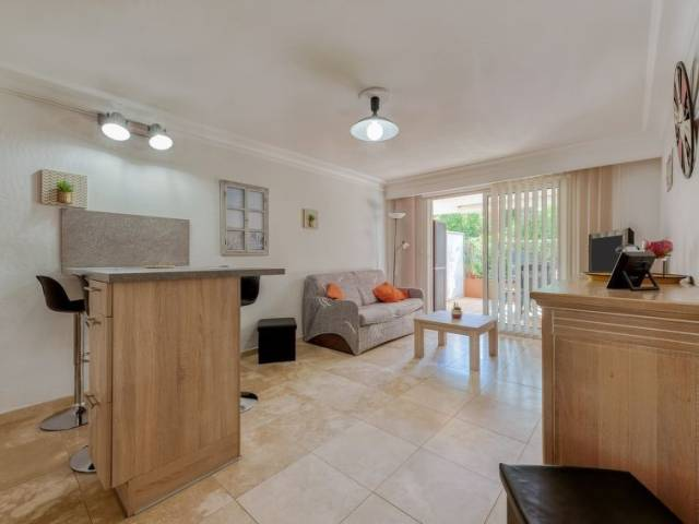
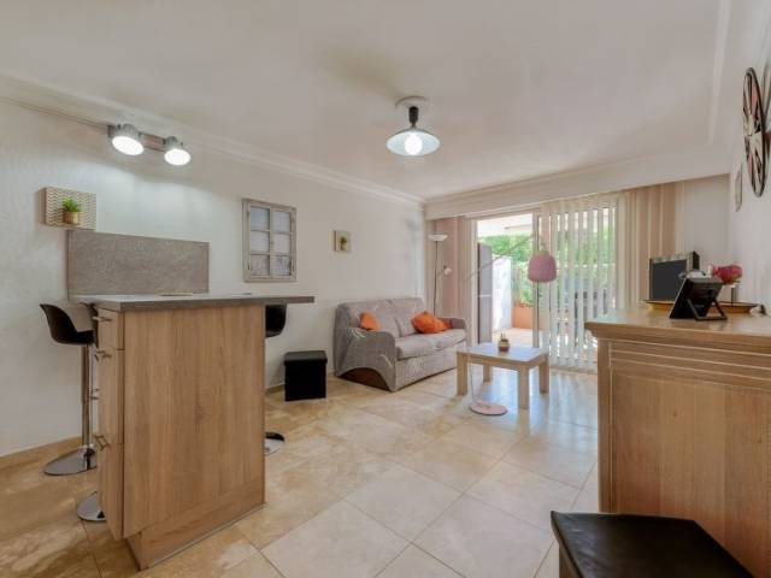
+ floor lamp (465, 322)
